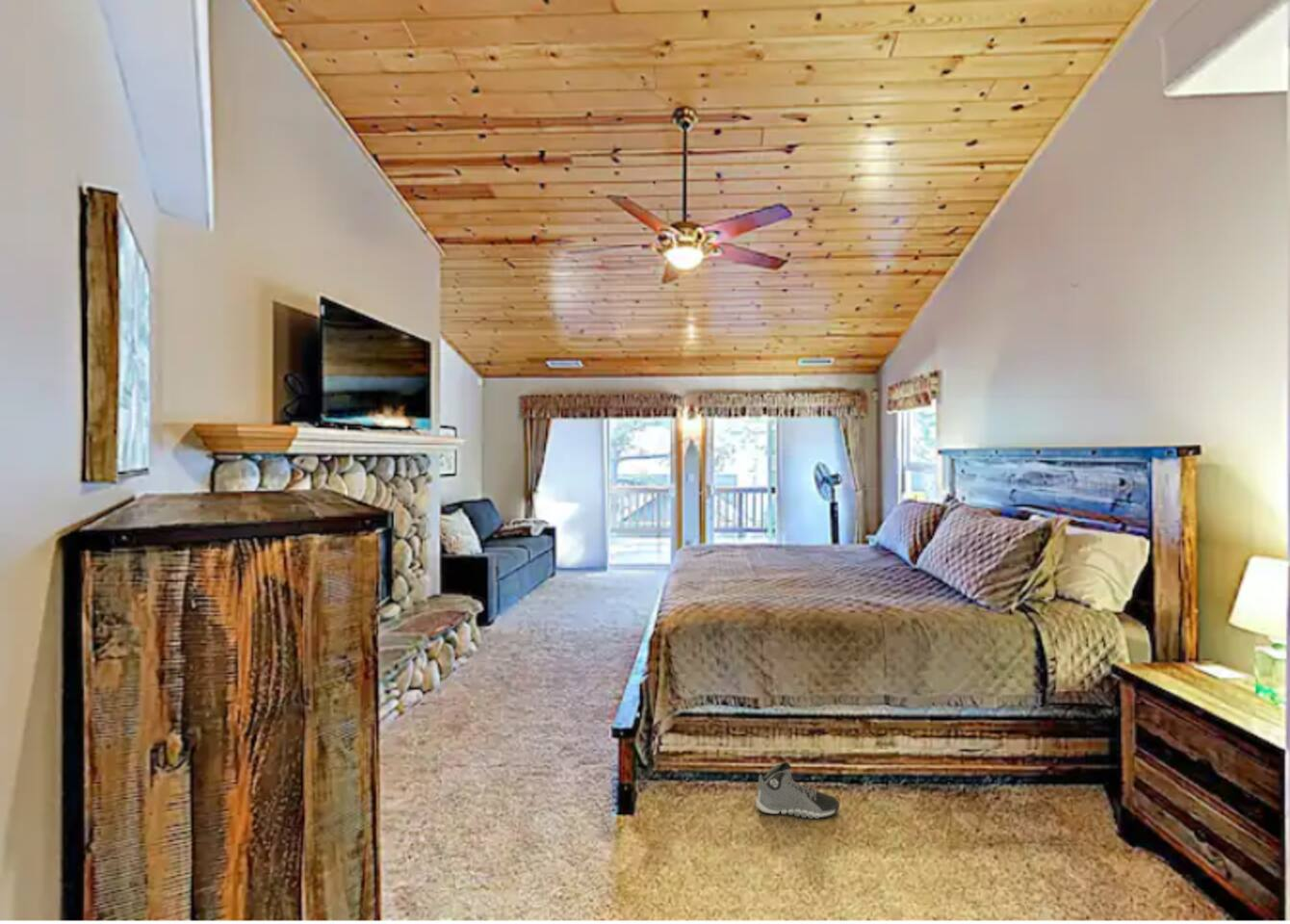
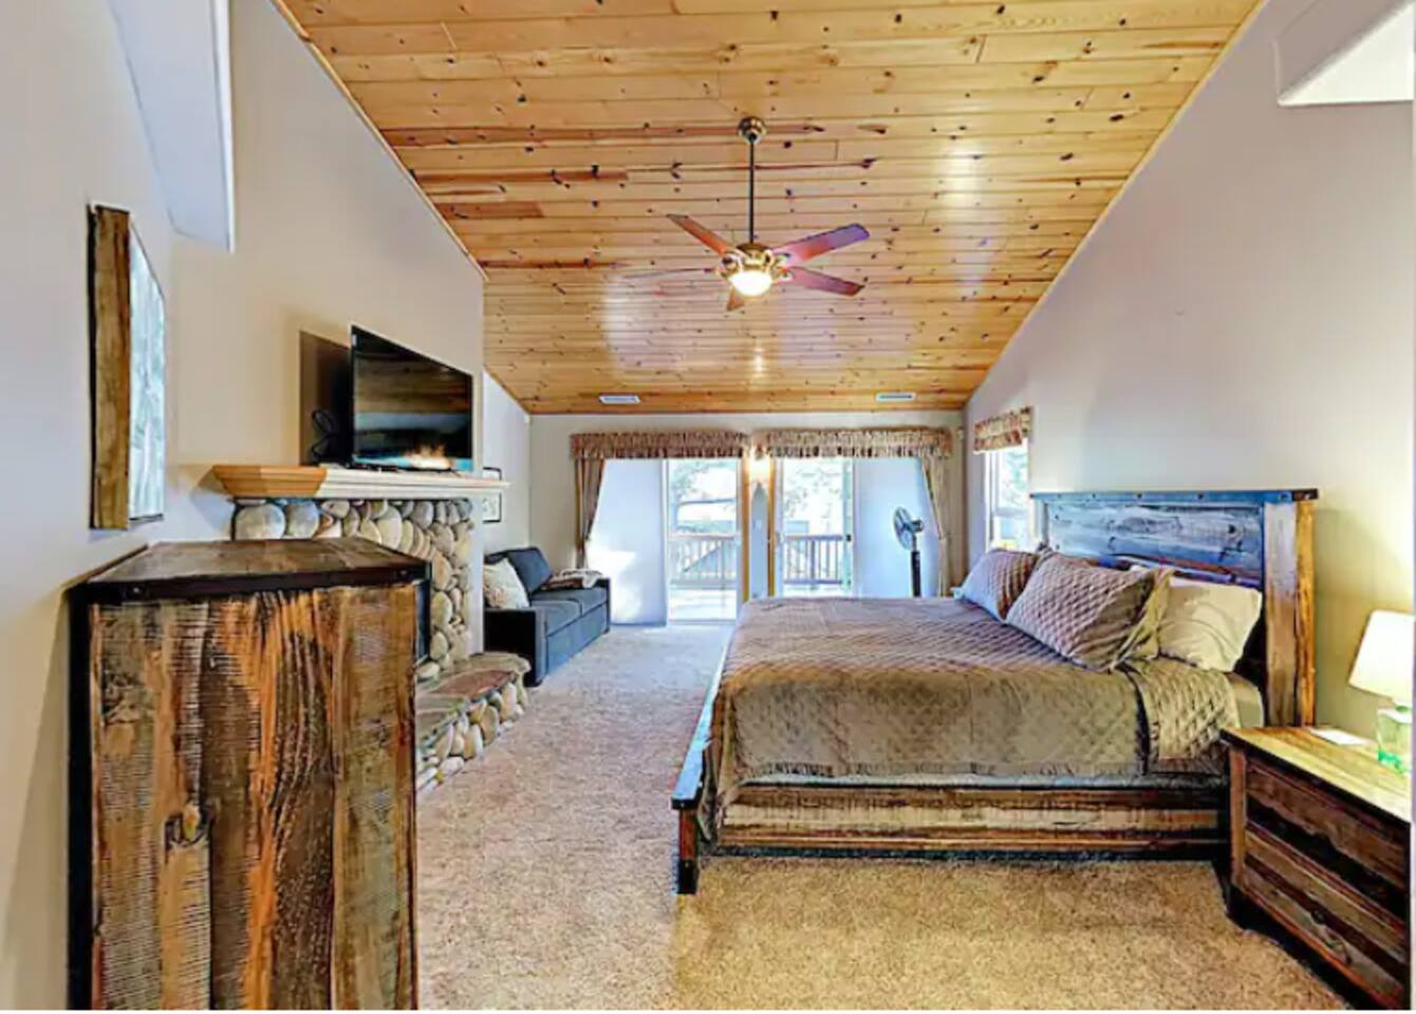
- sneaker (797, 787)
